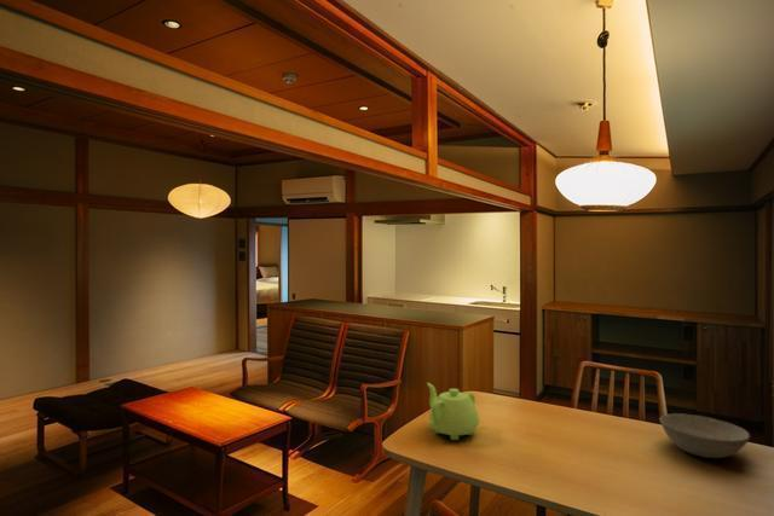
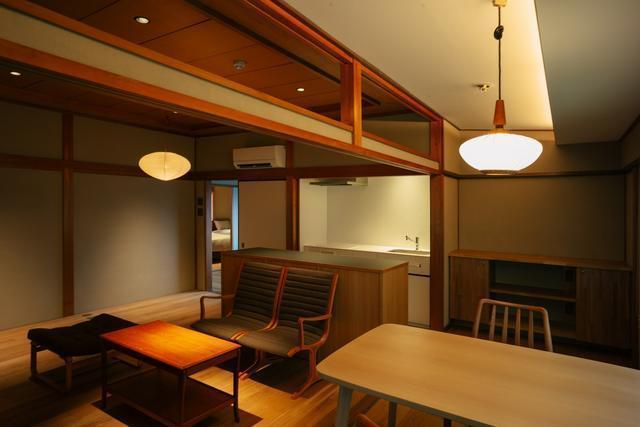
- bowl (703, 437)
- teapot (449, 408)
